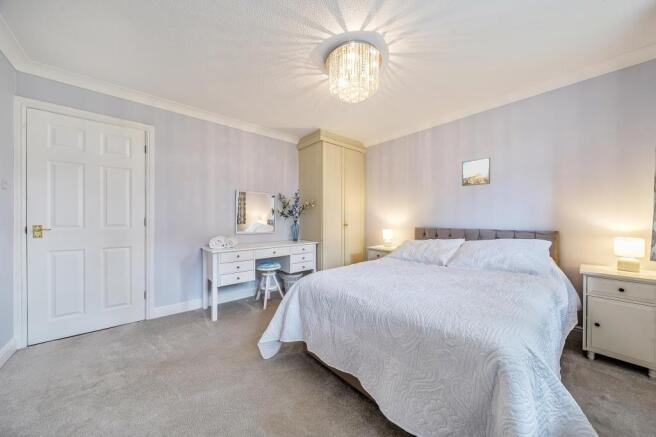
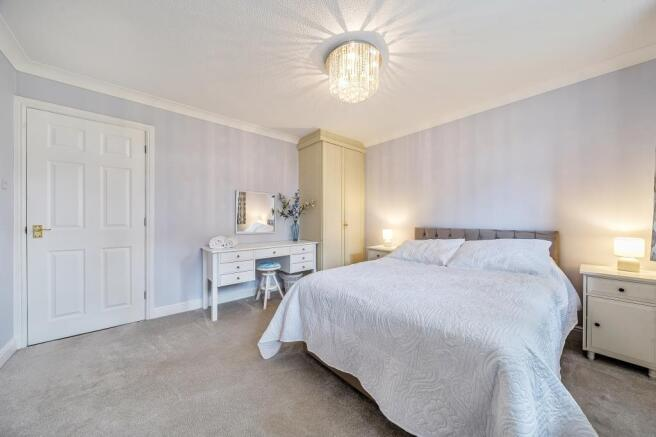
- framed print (475, 172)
